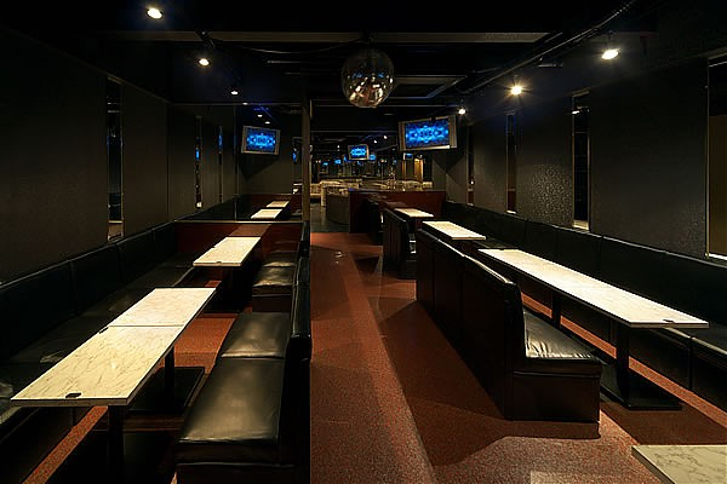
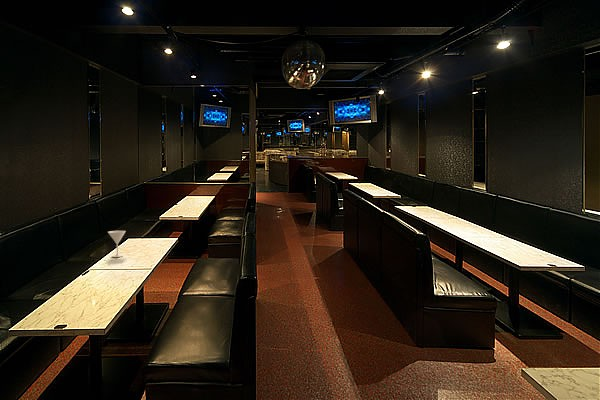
+ martini glass (117, 243)
